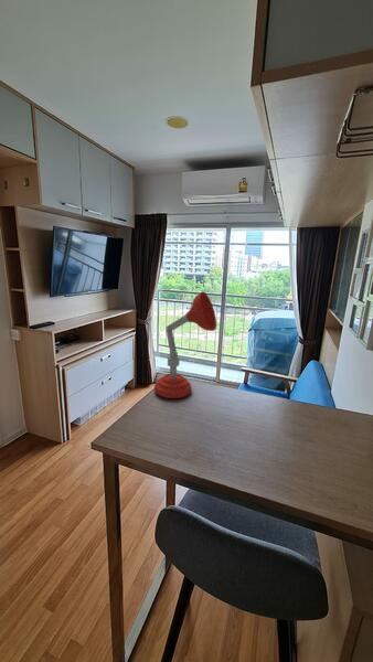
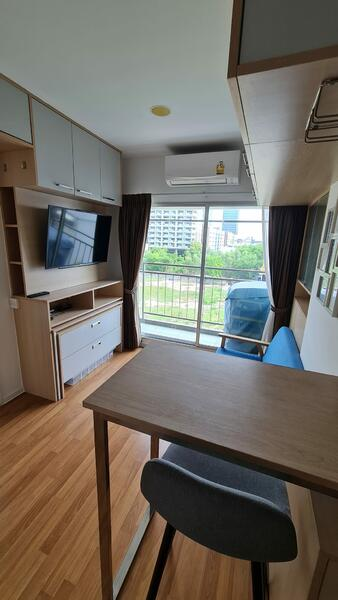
- desk lamp (174, 344)
